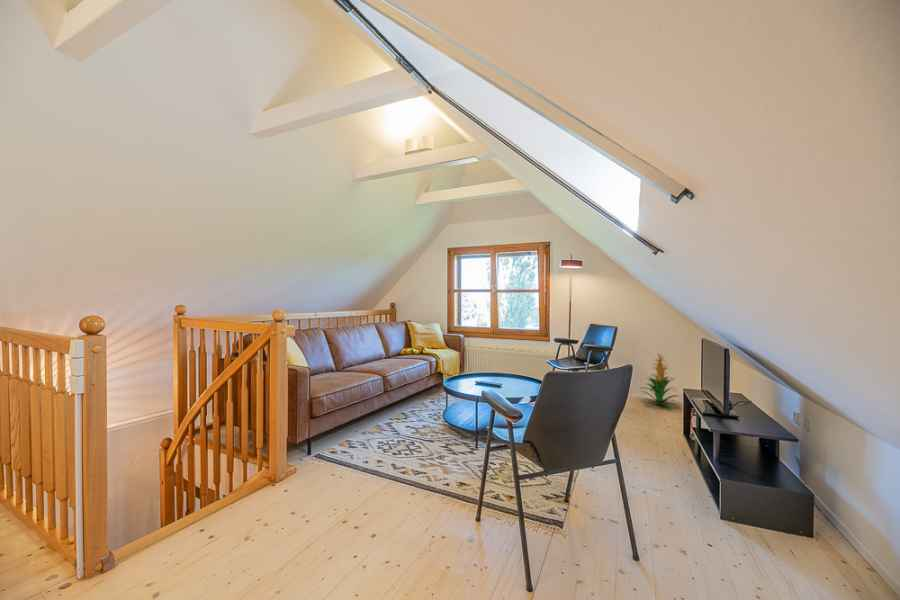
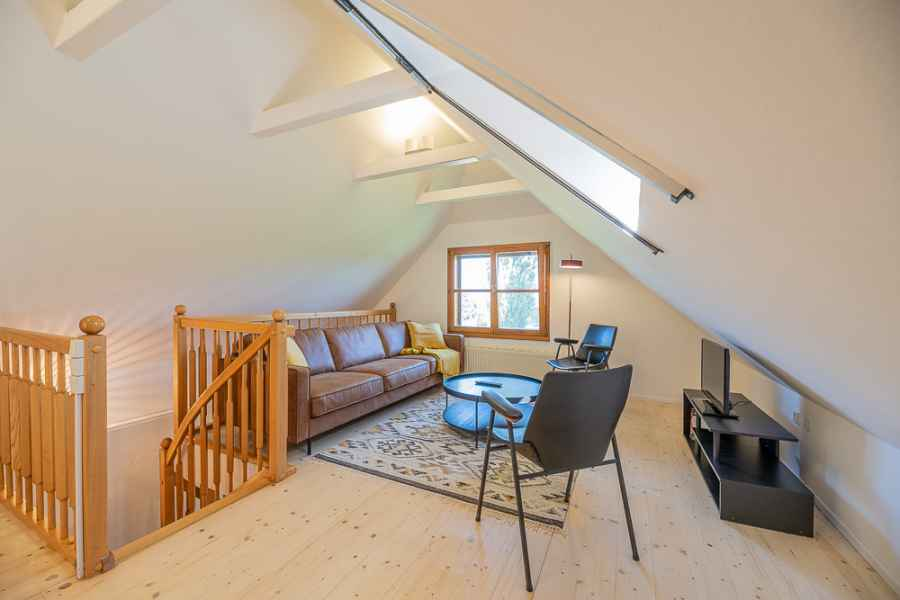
- indoor plant (660, 378)
